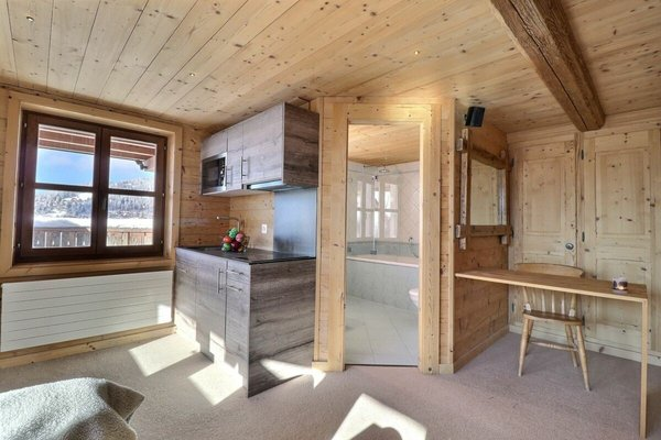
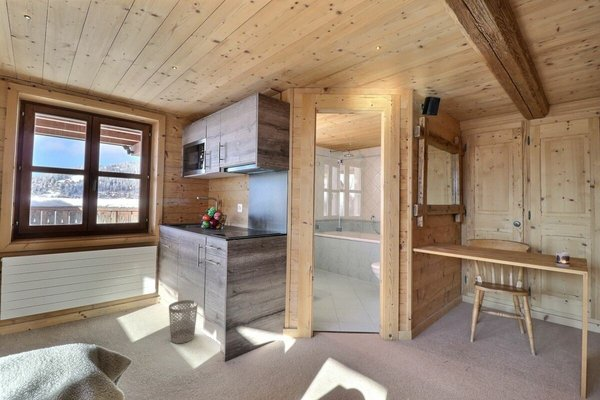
+ wastebasket (183, 321)
